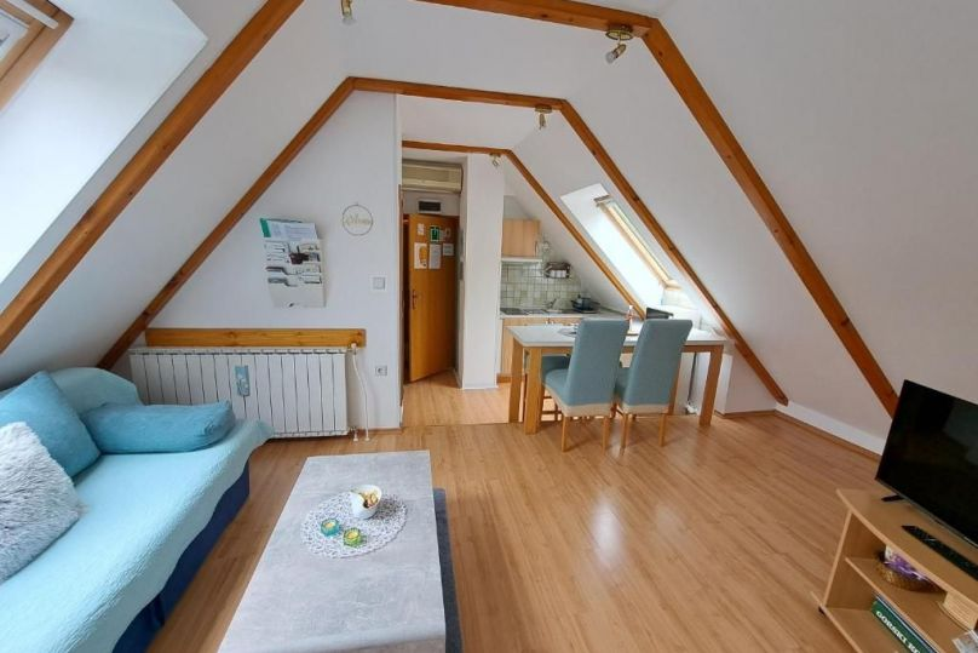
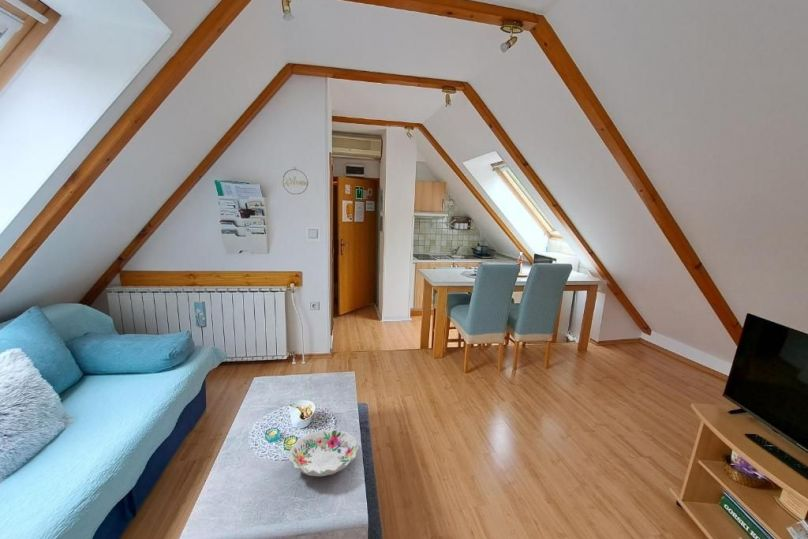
+ decorative bowl (324, 453)
